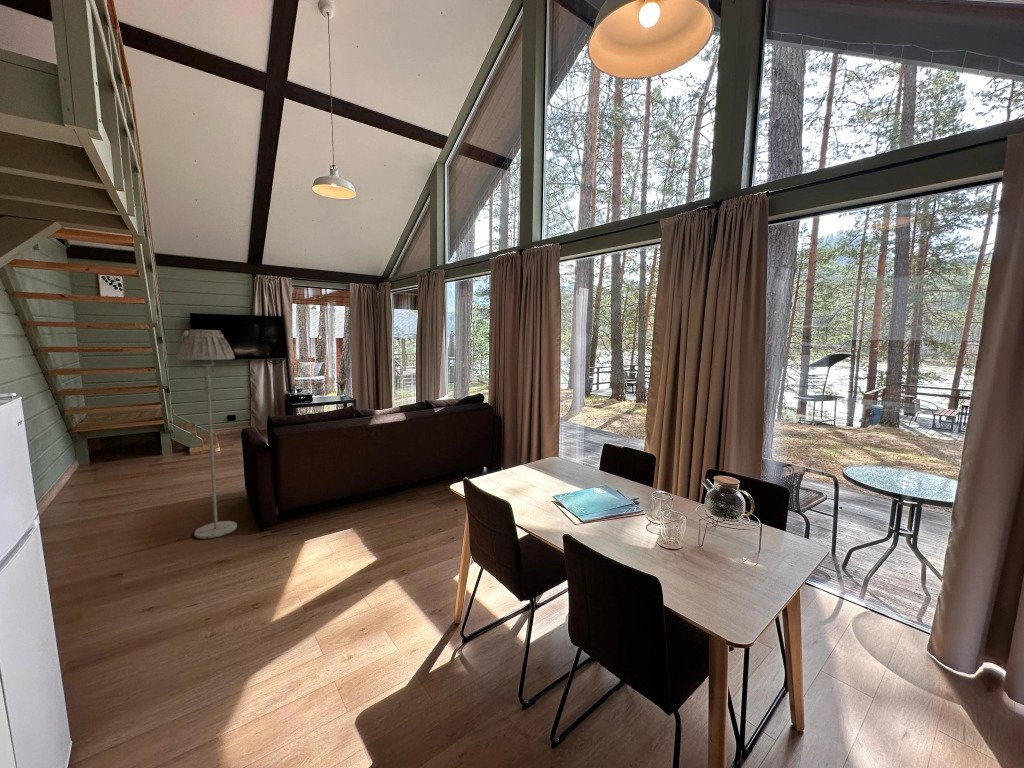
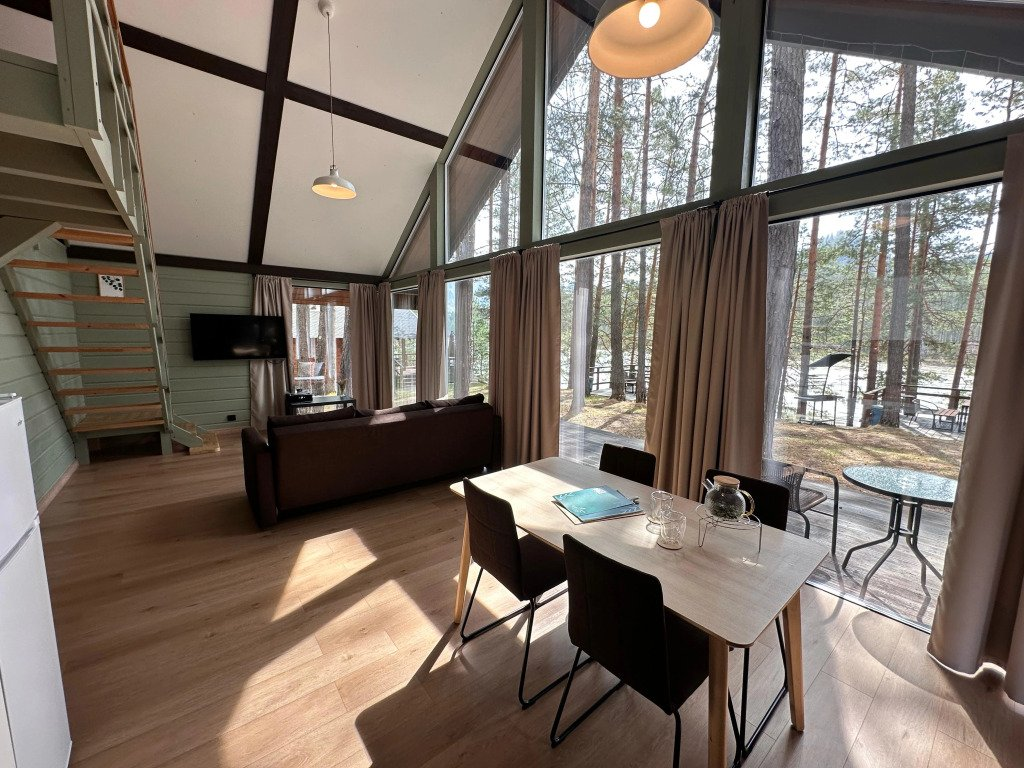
- floor lamp (210, 432)
